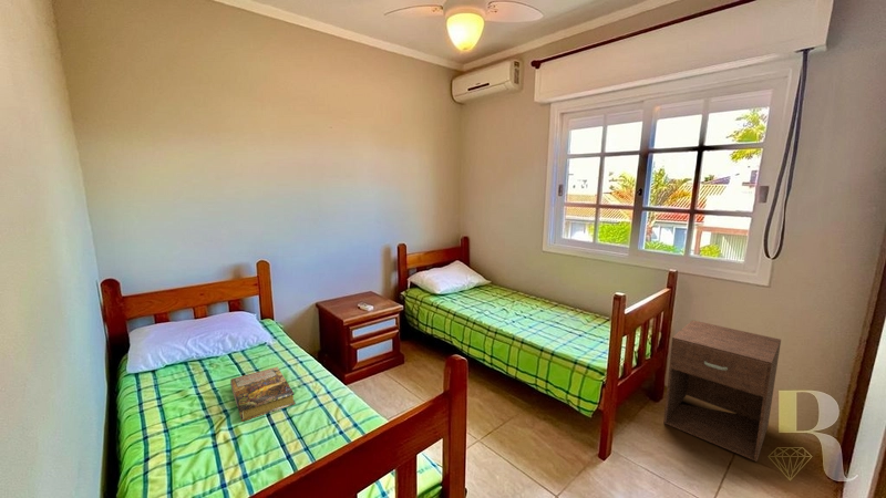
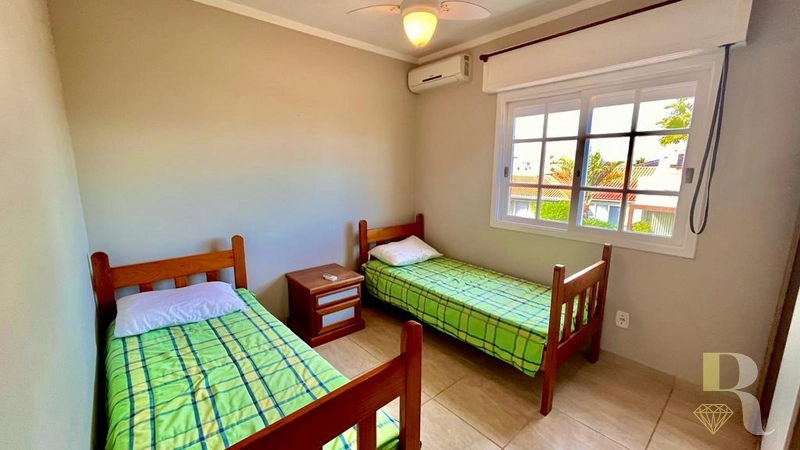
- nightstand (720, 383)
- book (261, 391)
